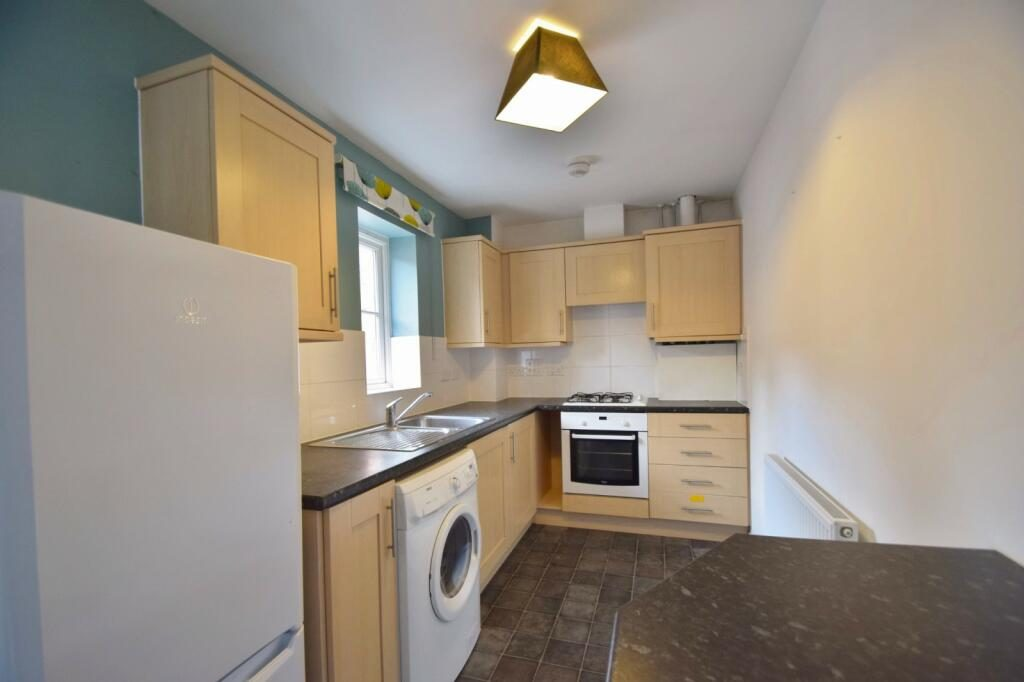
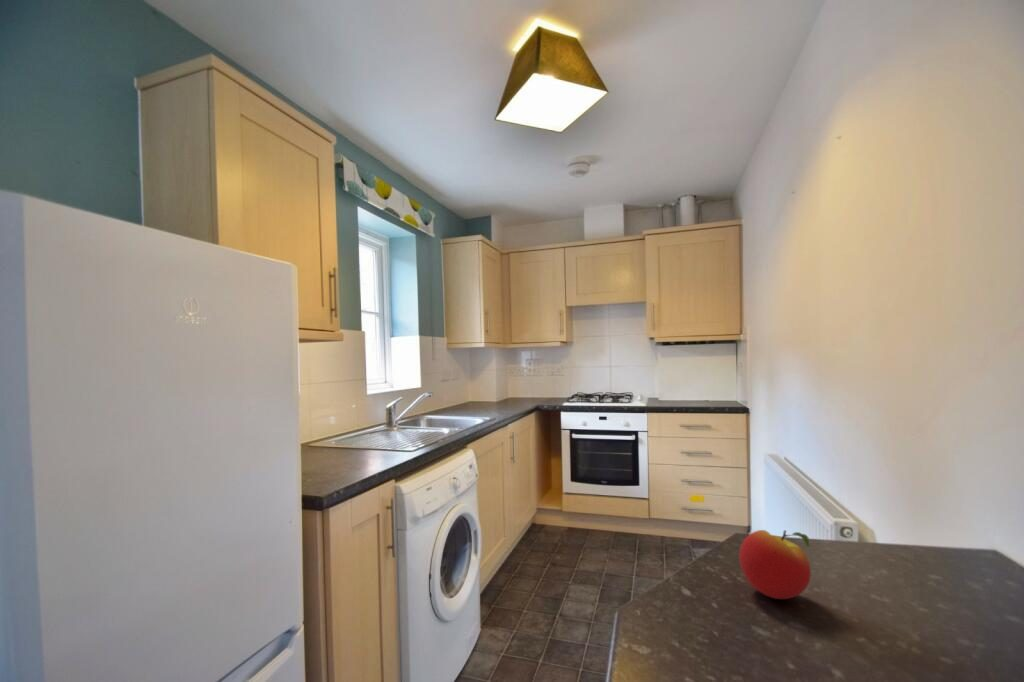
+ apple (774, 562)
